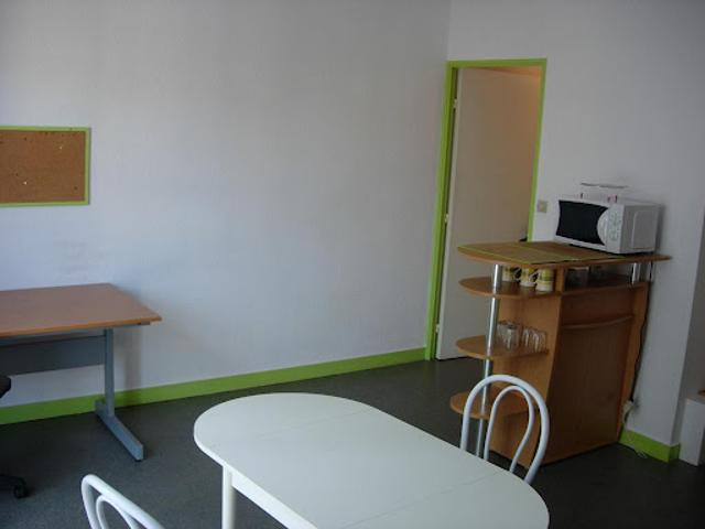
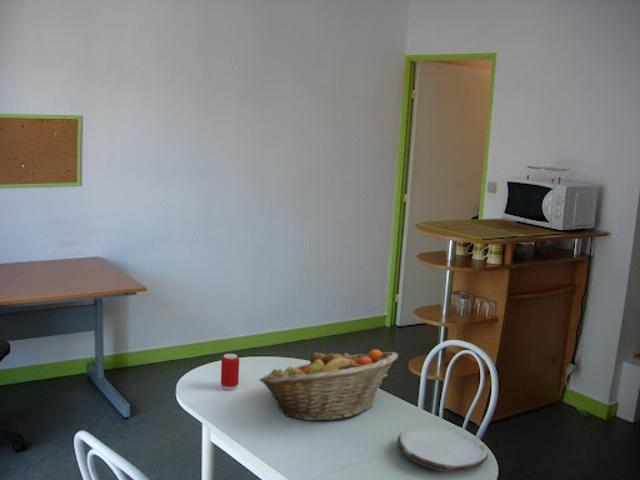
+ fruit basket (330, 377)
+ plate (442, 448)
+ beverage can (230, 371)
